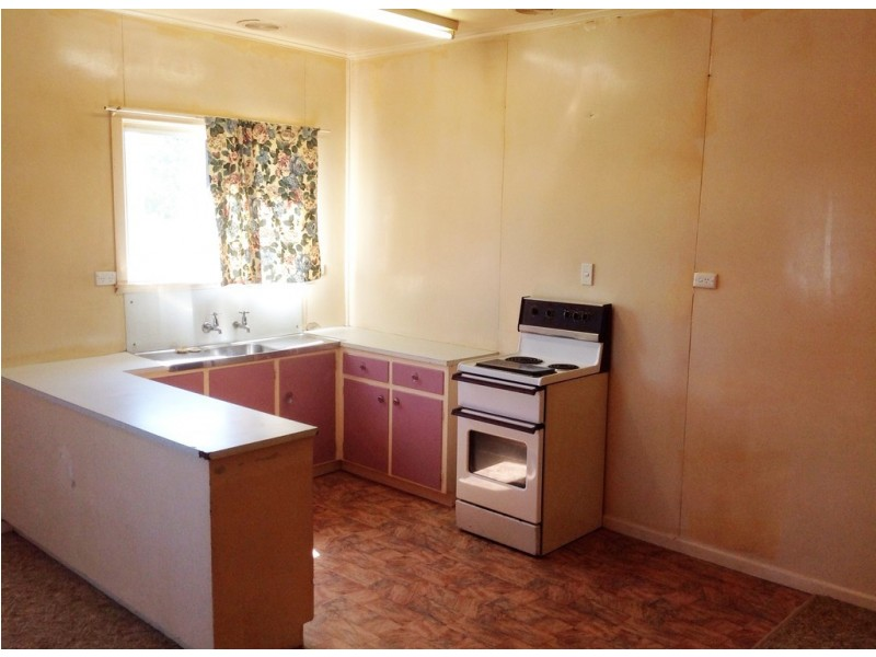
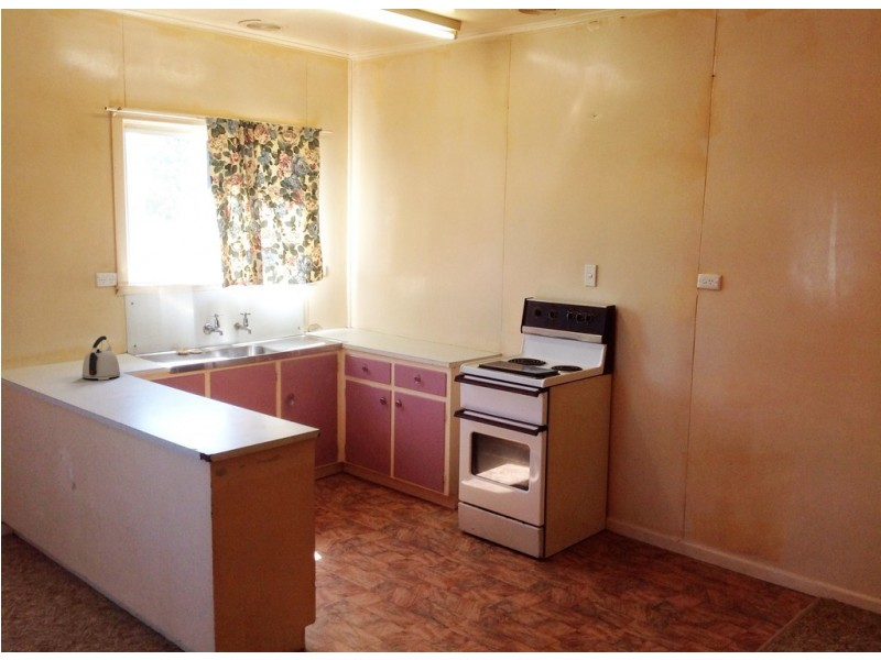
+ kettle (100, 356)
